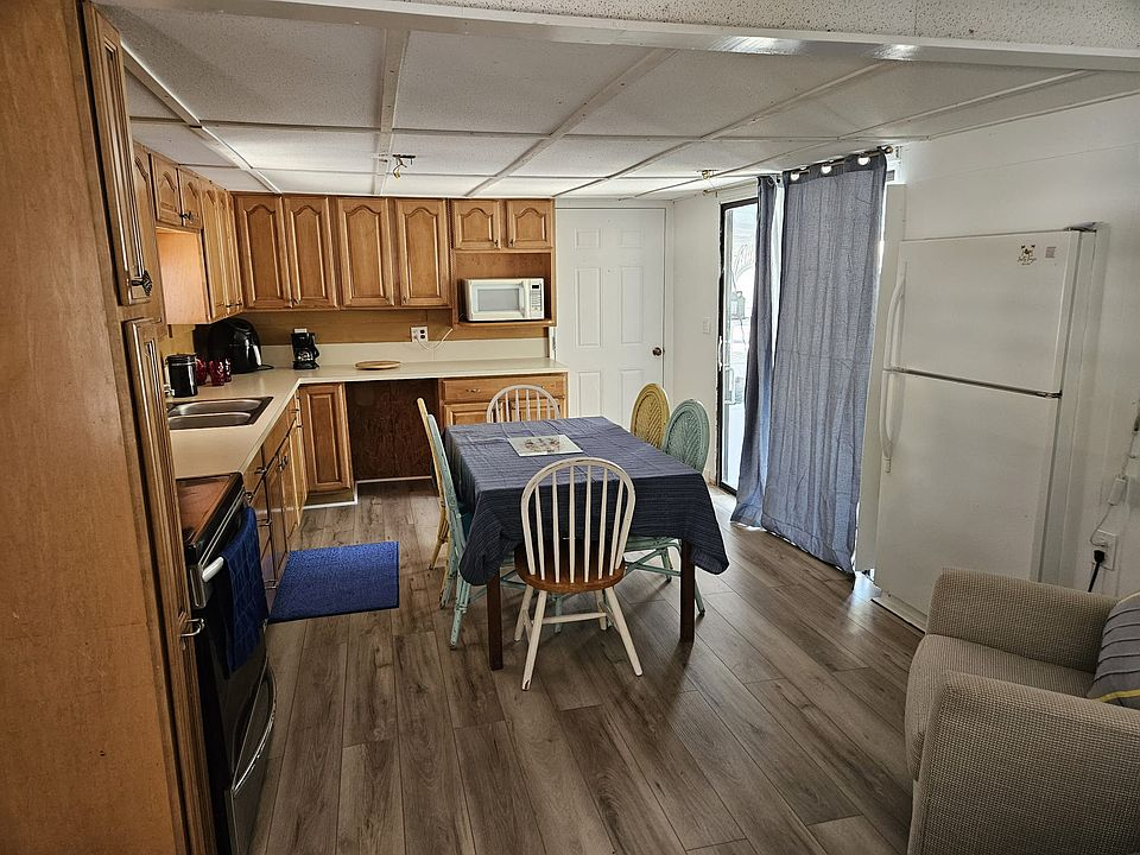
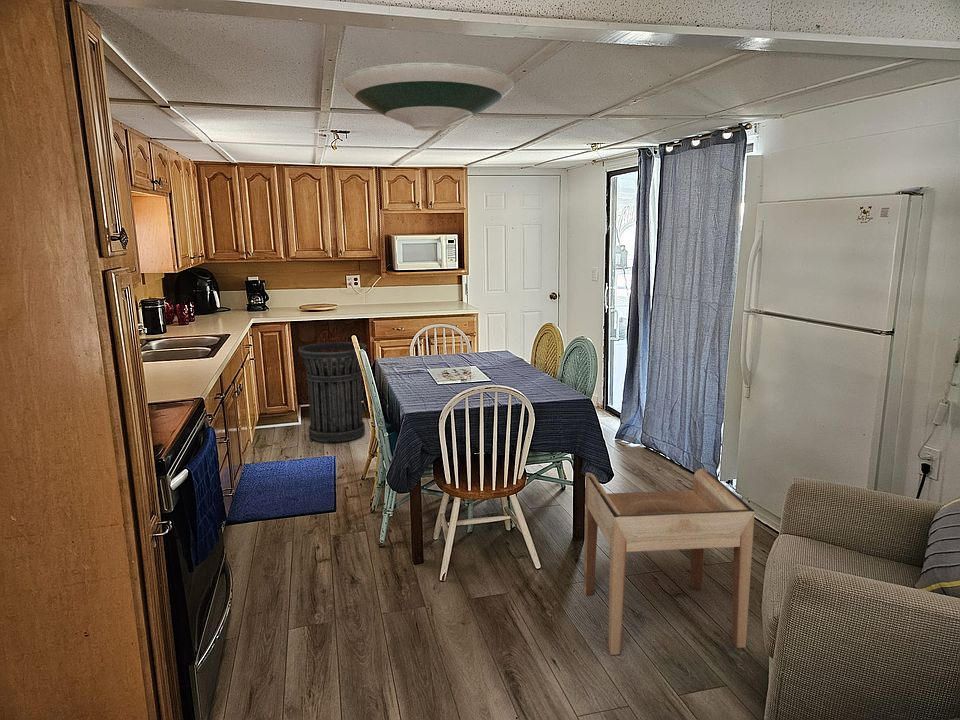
+ trash can (335, 392)
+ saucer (429, 107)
+ side table (660, 549)
